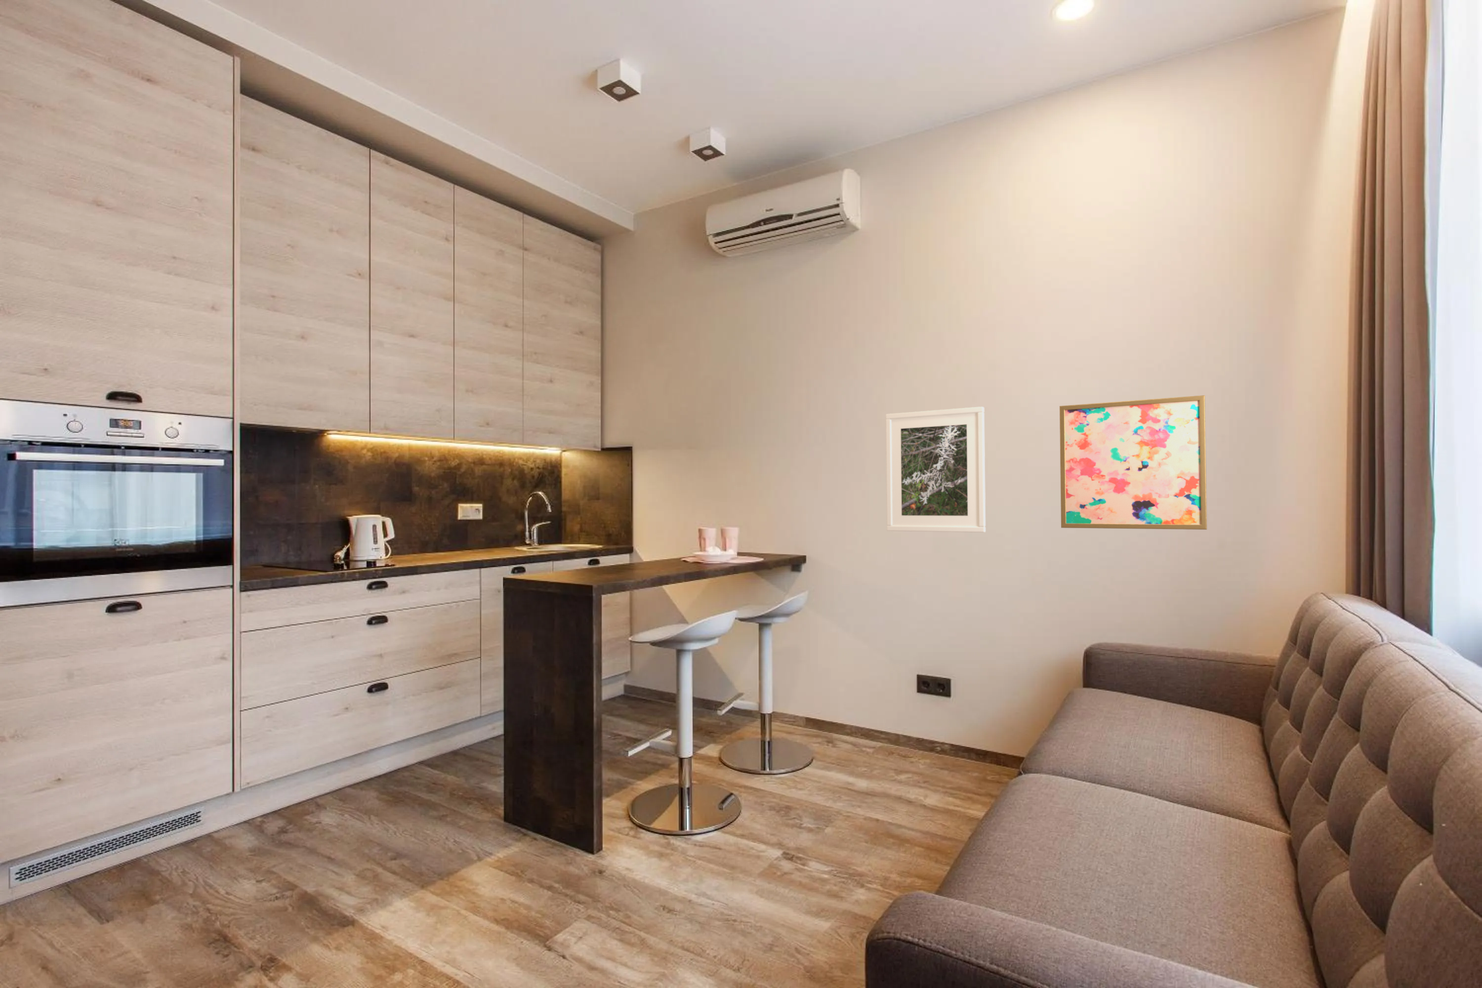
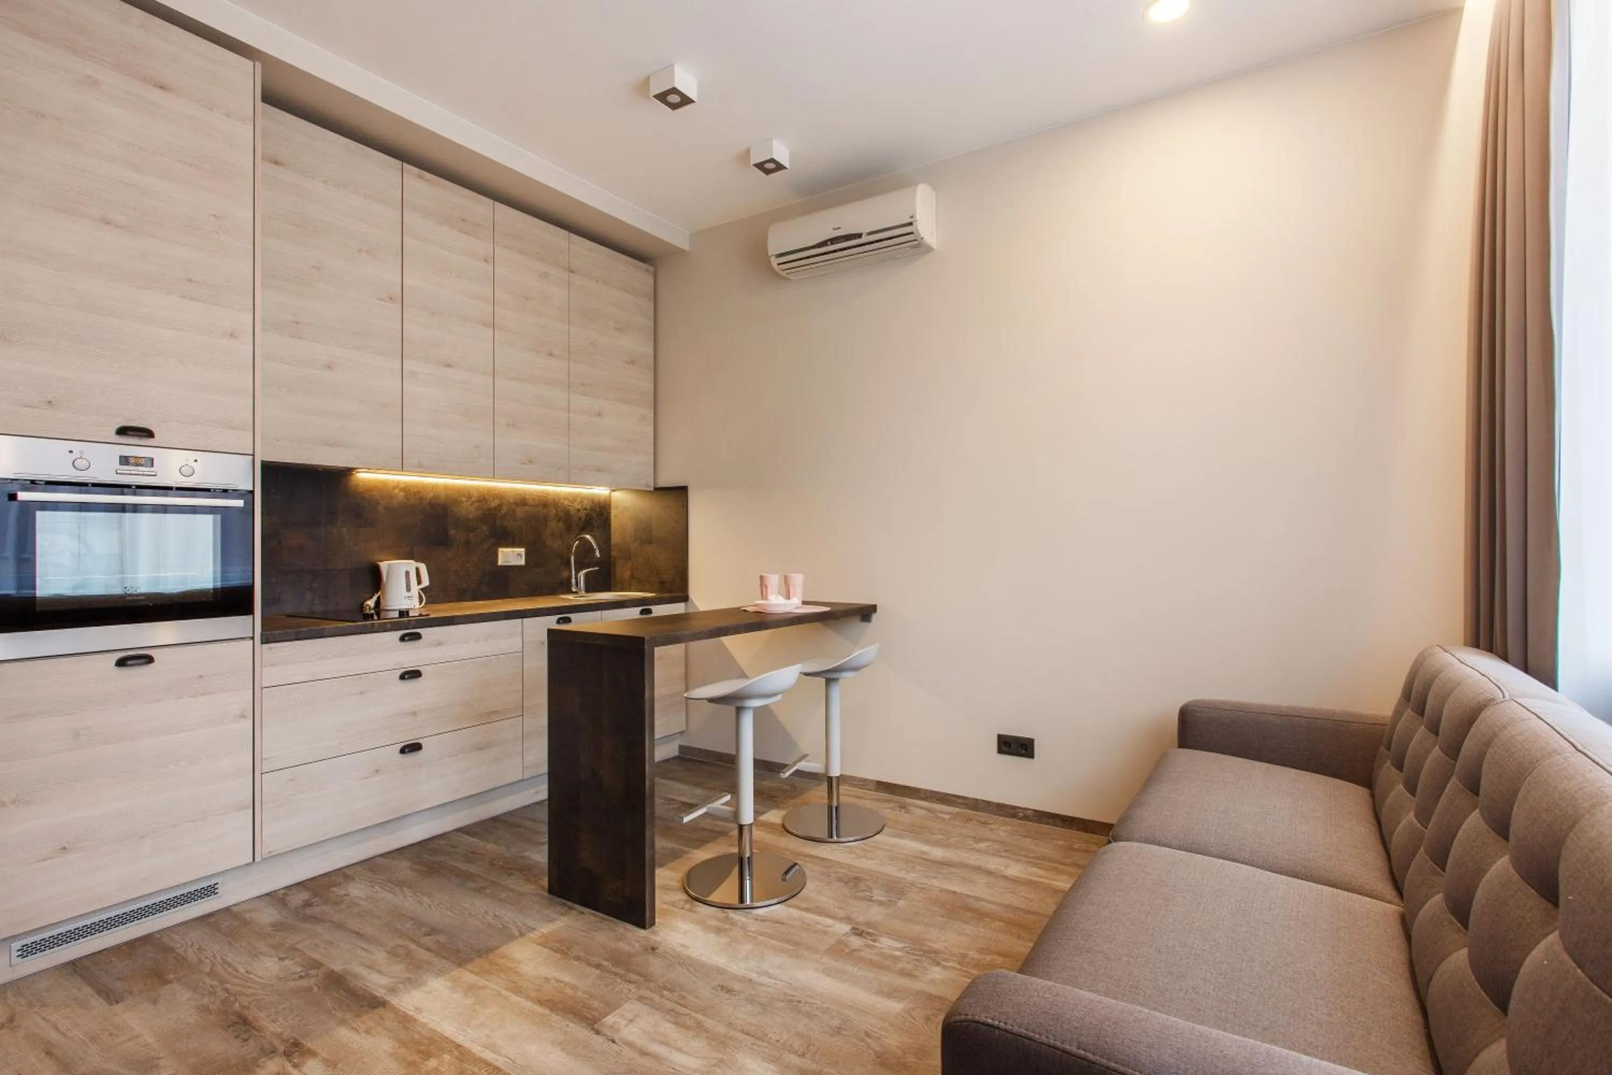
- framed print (934, 471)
- wall art (1130, 465)
